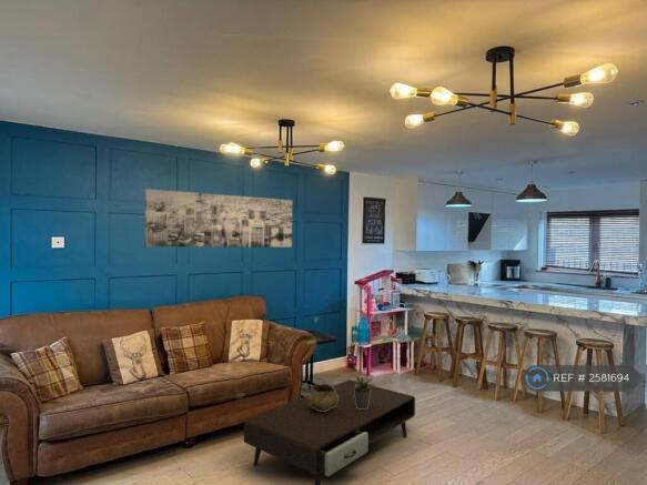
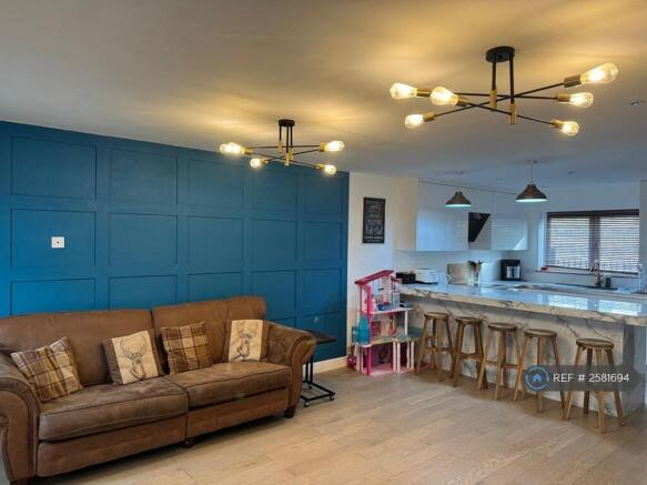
- potted plant (364, 390)
- coffee table (342, 430)
- wall art (225, 221)
- decorative bowl (322, 397)
